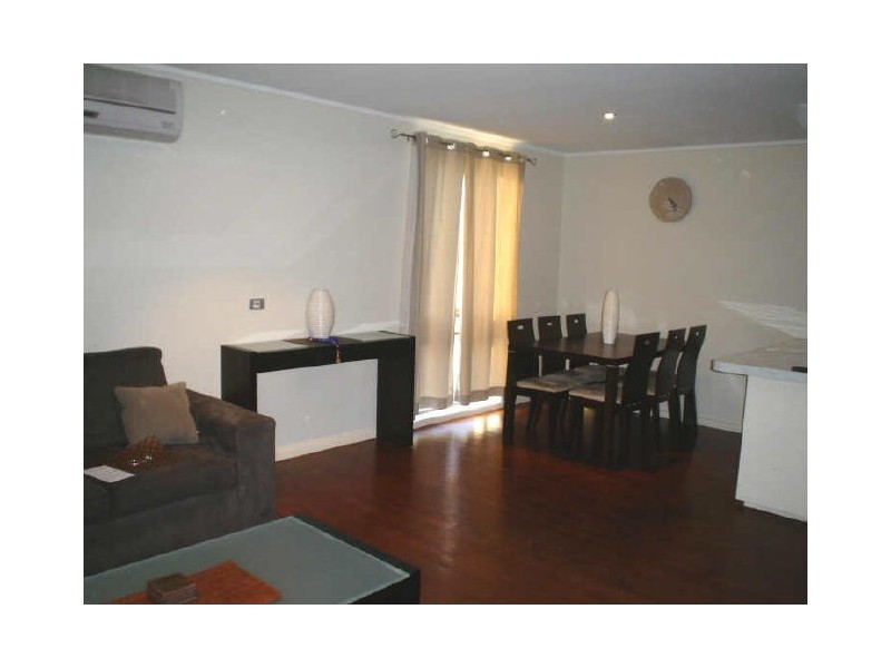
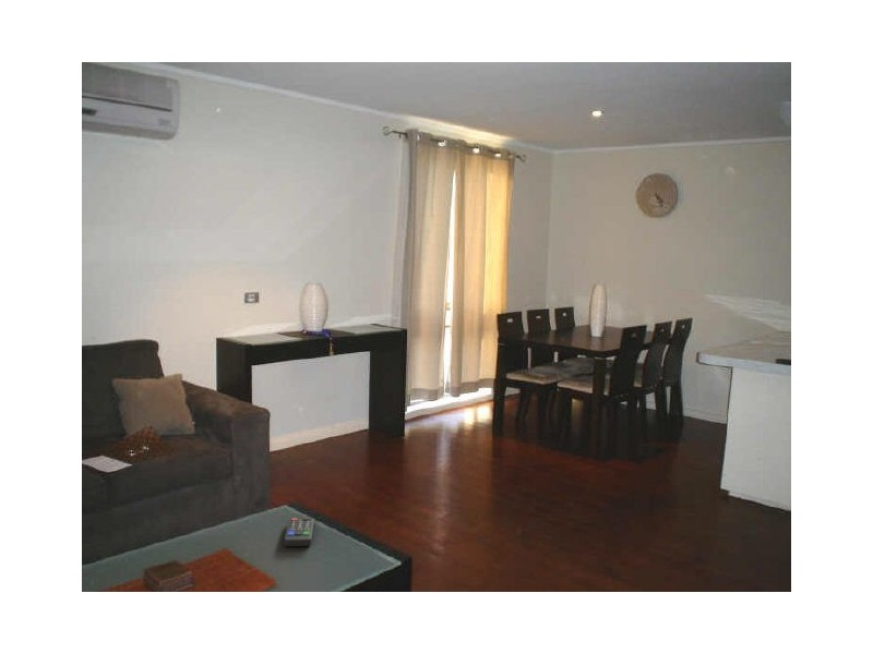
+ remote control (299, 531)
